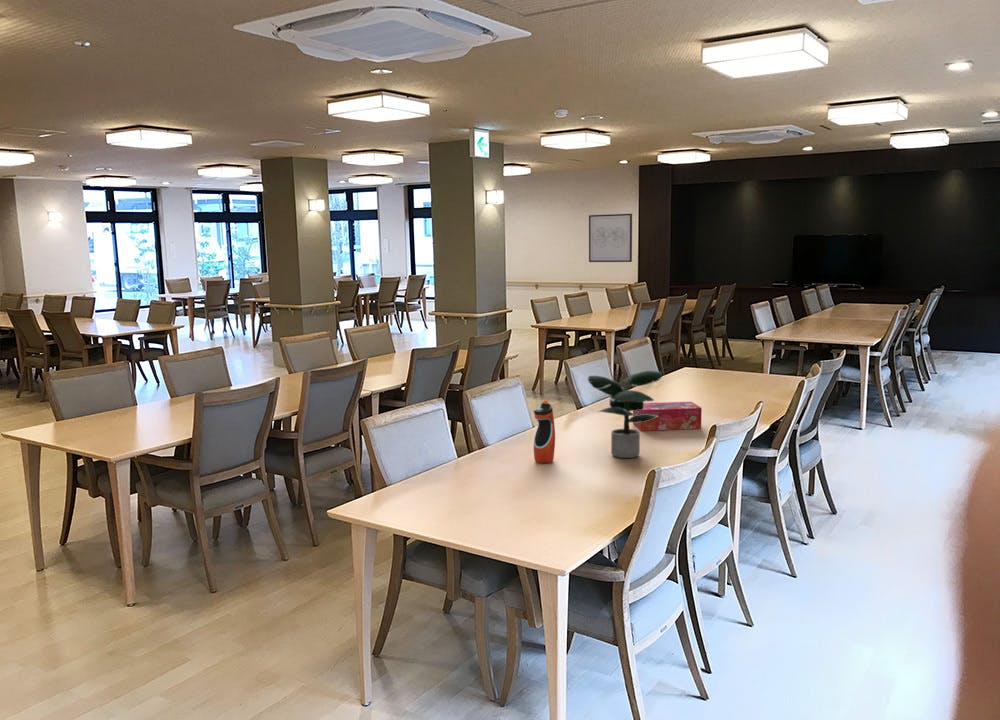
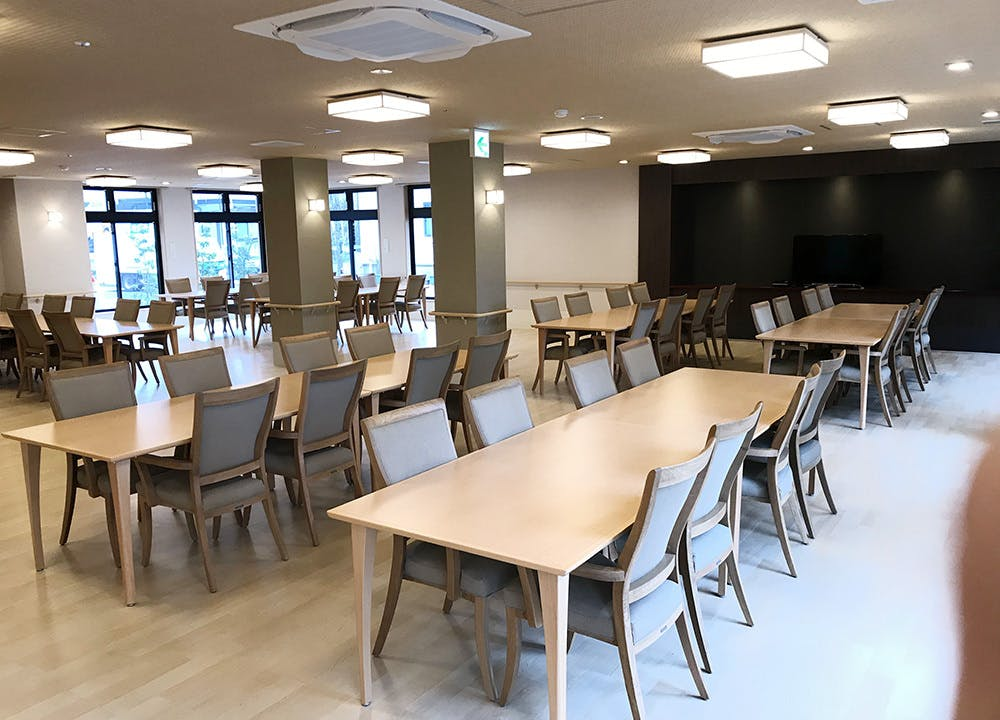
- tissue box (666, 415)
- water bottle (544, 431)
- wall art (610, 238)
- potted plant (628, 414)
